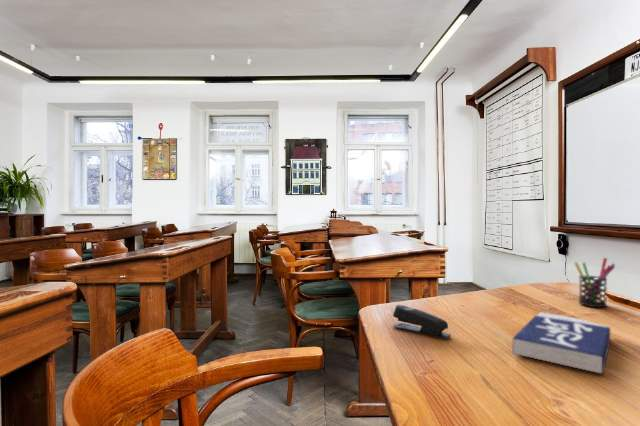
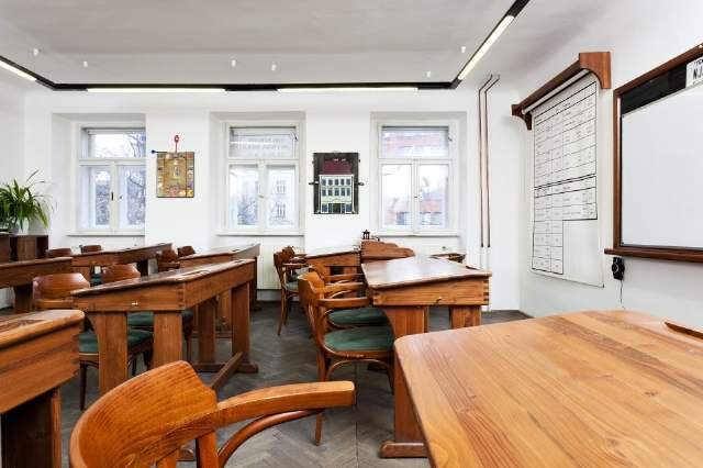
- pen holder (592, 280)
- book (565, 336)
- stapler (420, 320)
